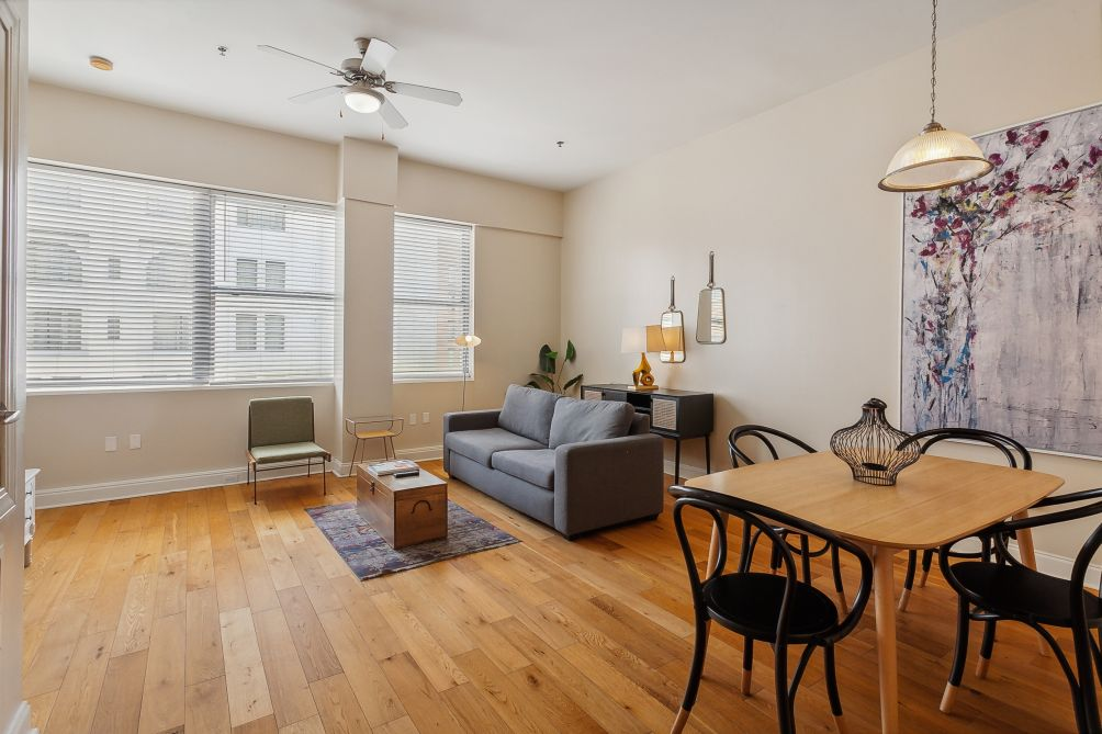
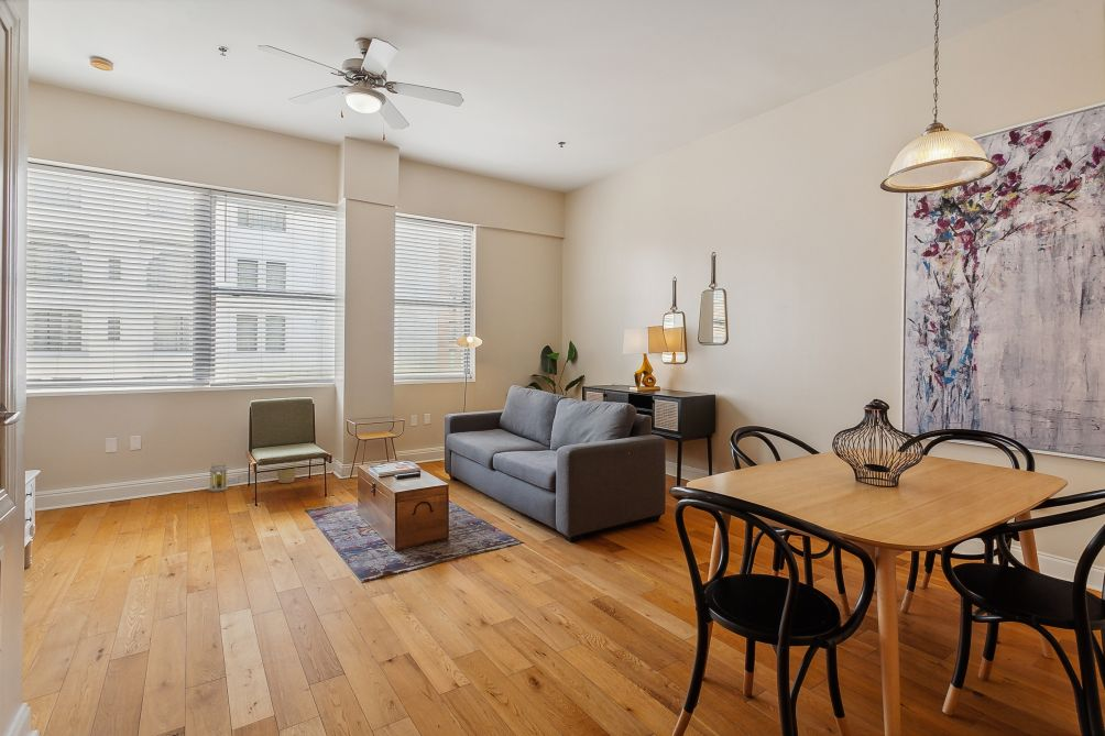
+ lantern (218, 474)
+ potted plant (284, 470)
